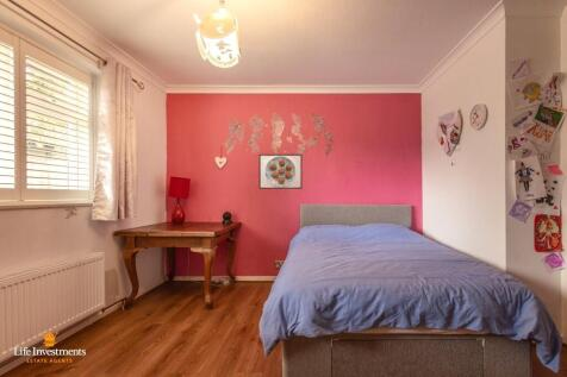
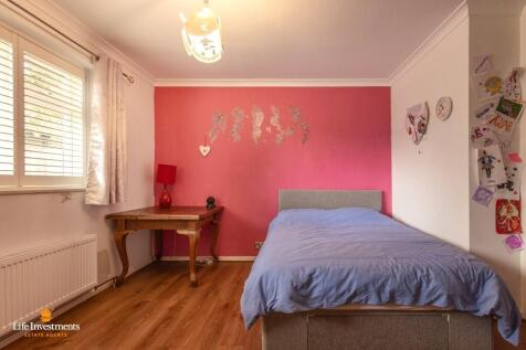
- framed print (280, 171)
